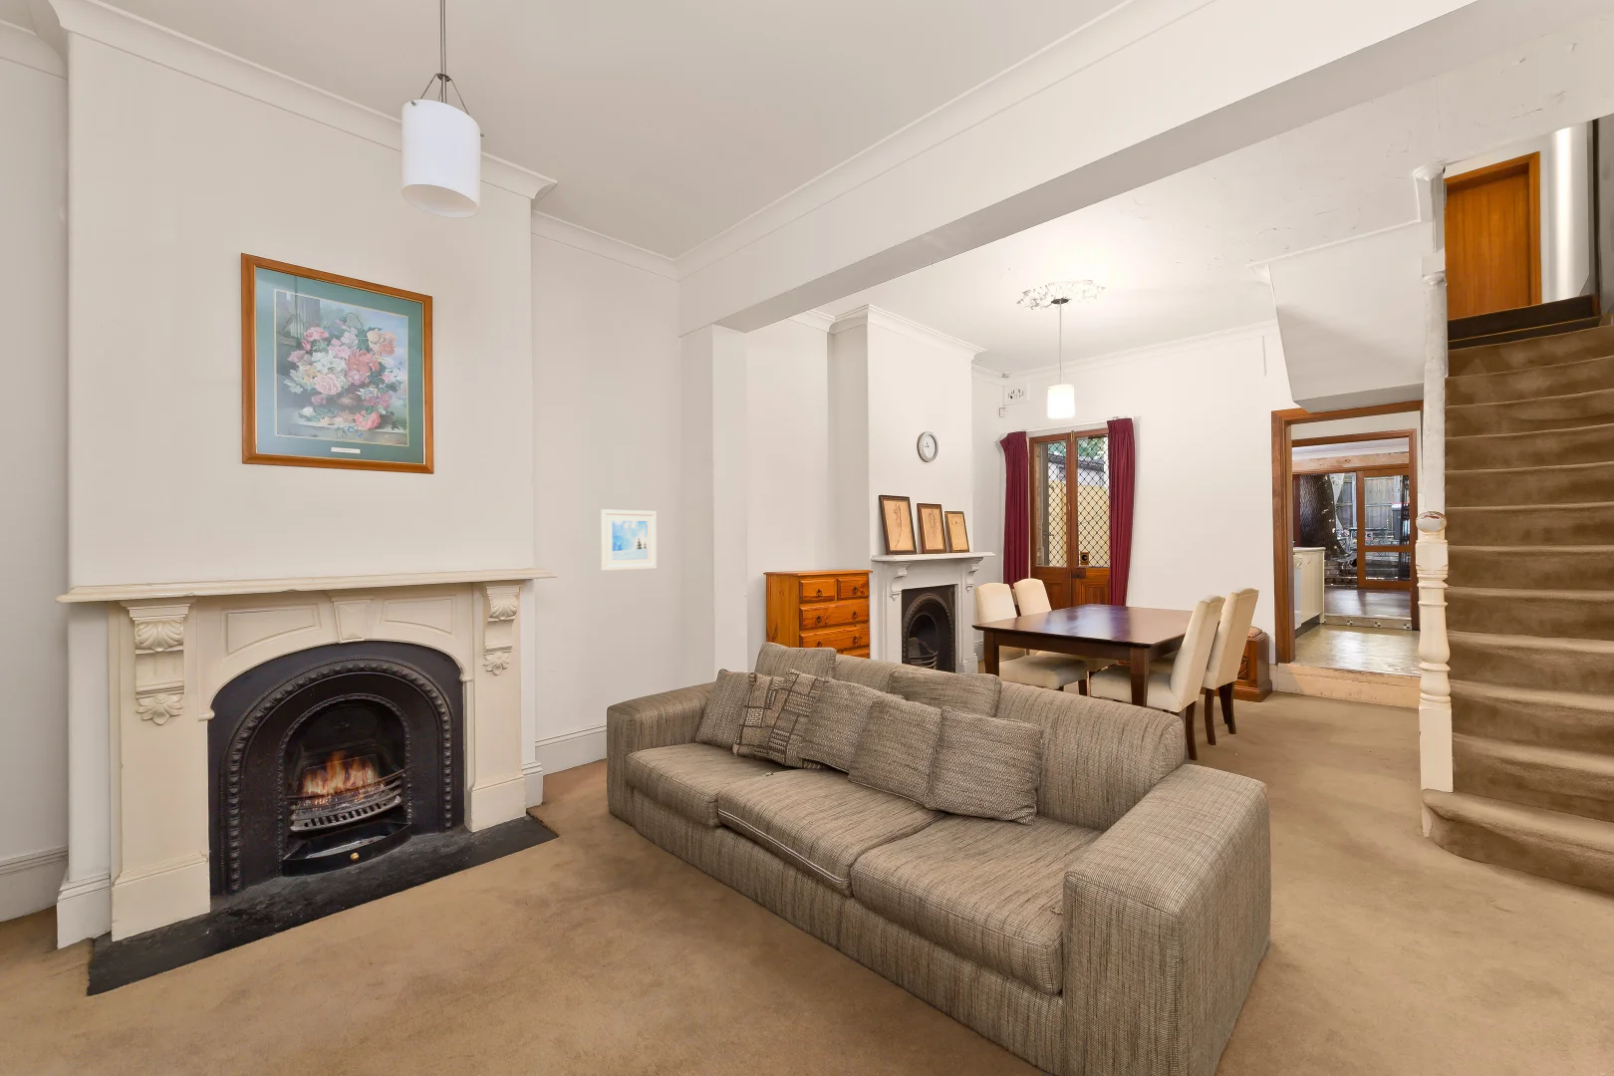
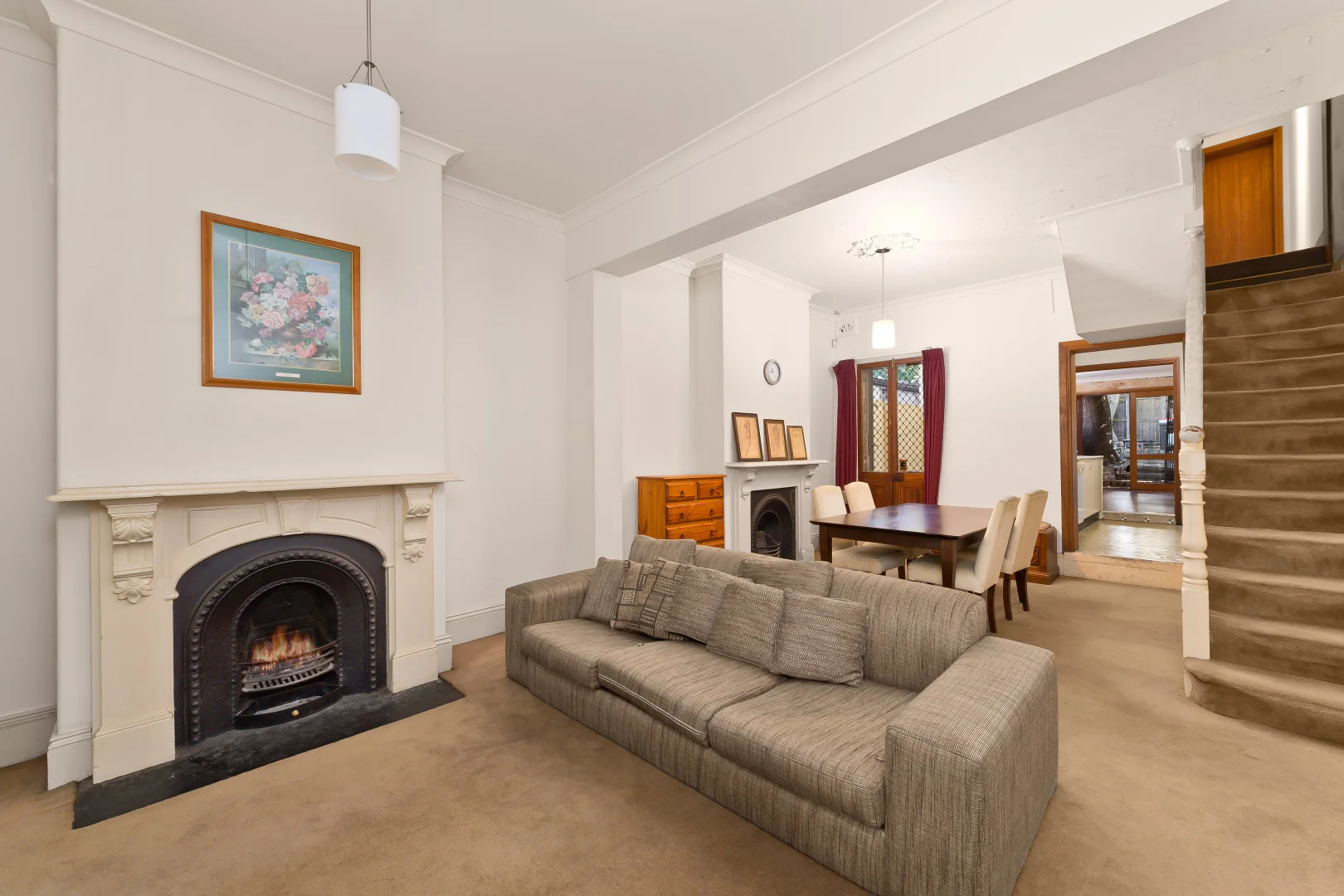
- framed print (628, 540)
